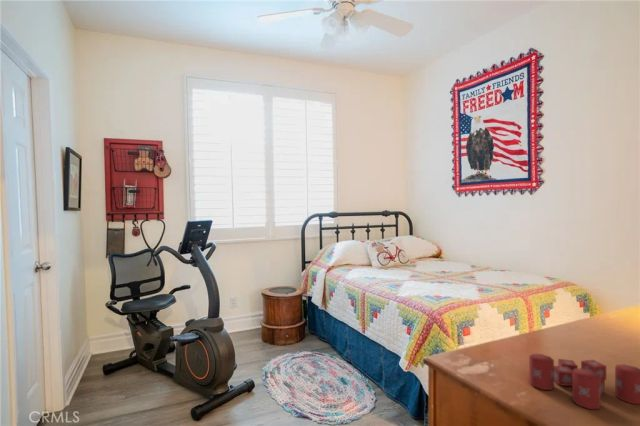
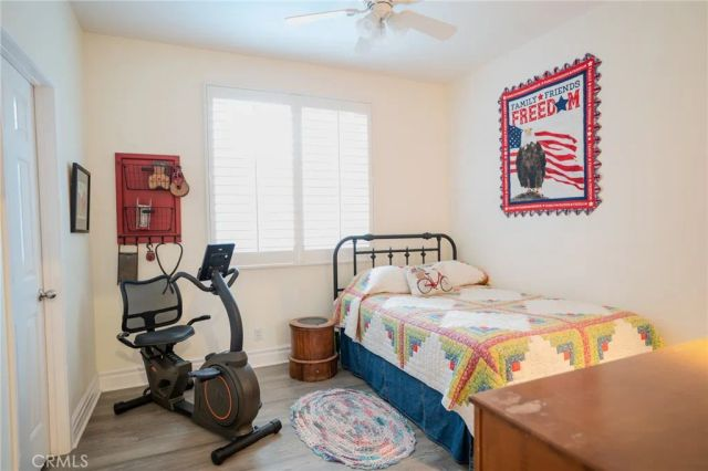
- candle (582, 376)
